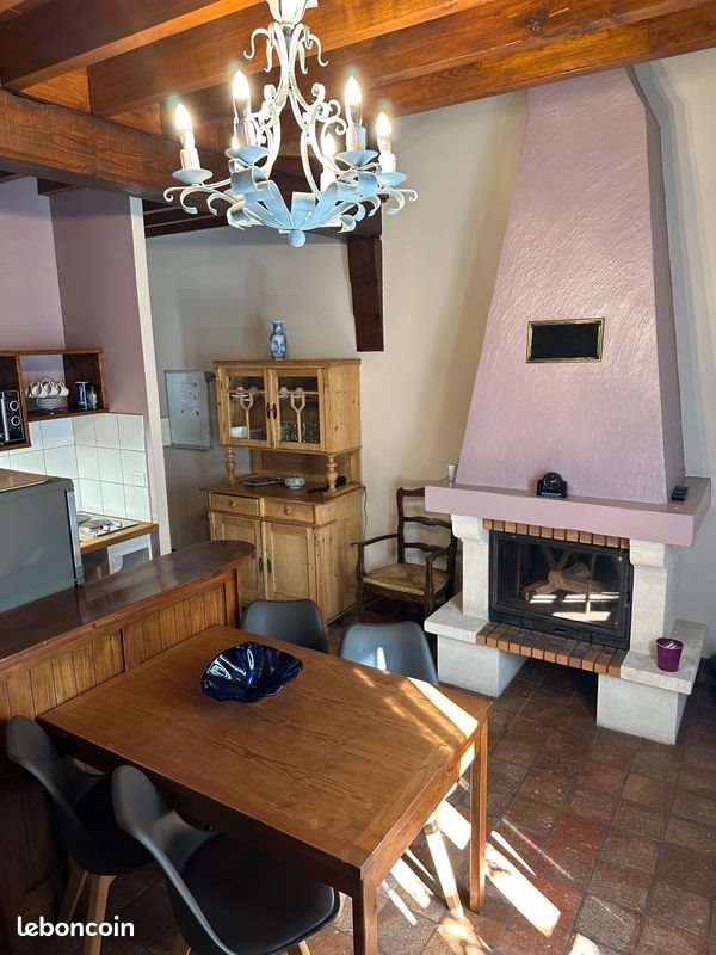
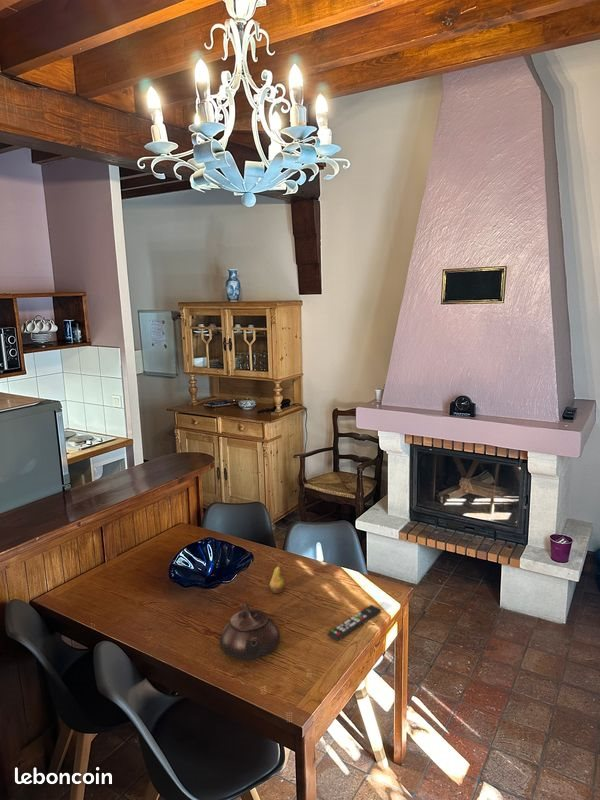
+ teapot (250, 629)
+ fruit (276, 576)
+ remote control (355, 621)
